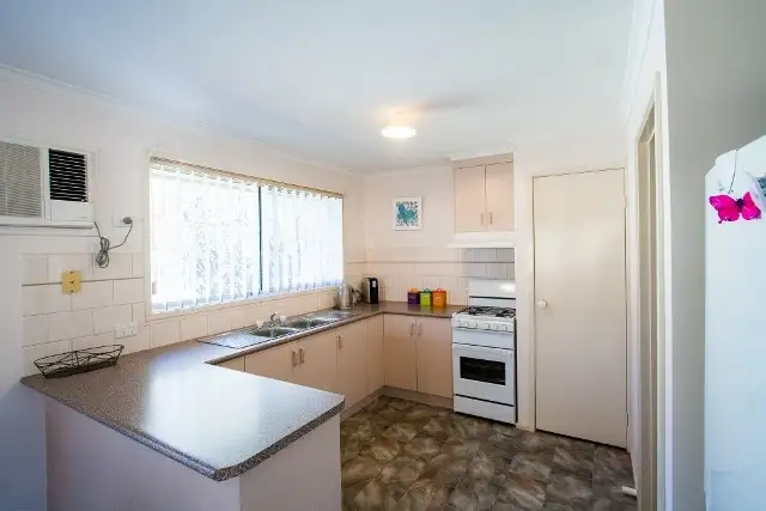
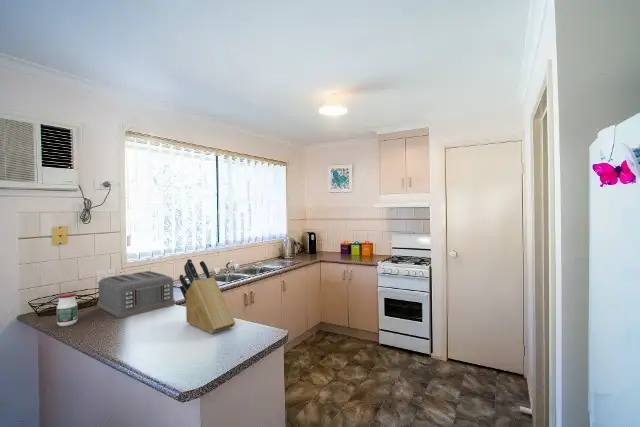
+ jar (67, 309)
+ toaster (138, 291)
+ knife block (205, 292)
